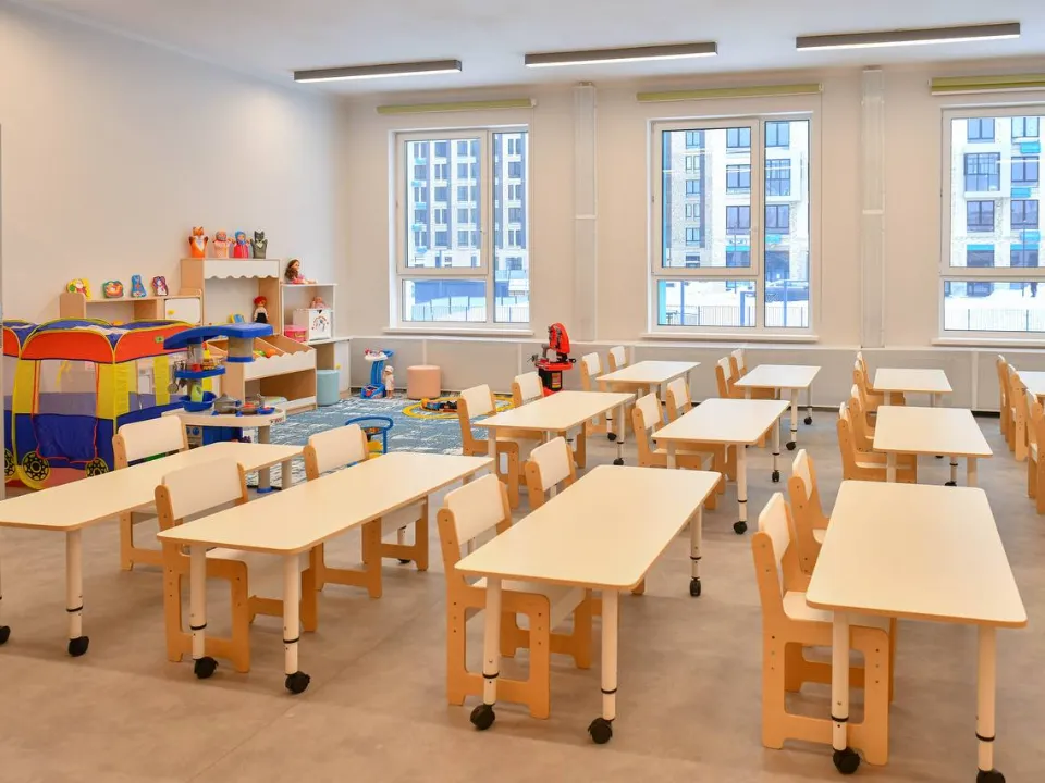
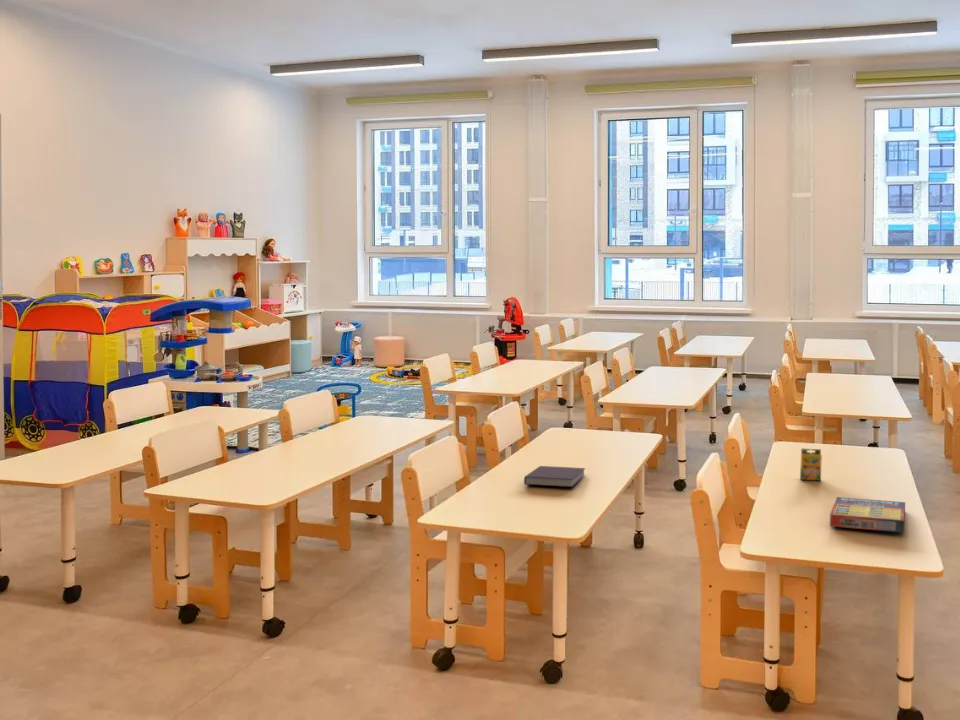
+ game compilation box (868, 513)
+ crayon box (810, 464)
+ notebook (555, 476)
